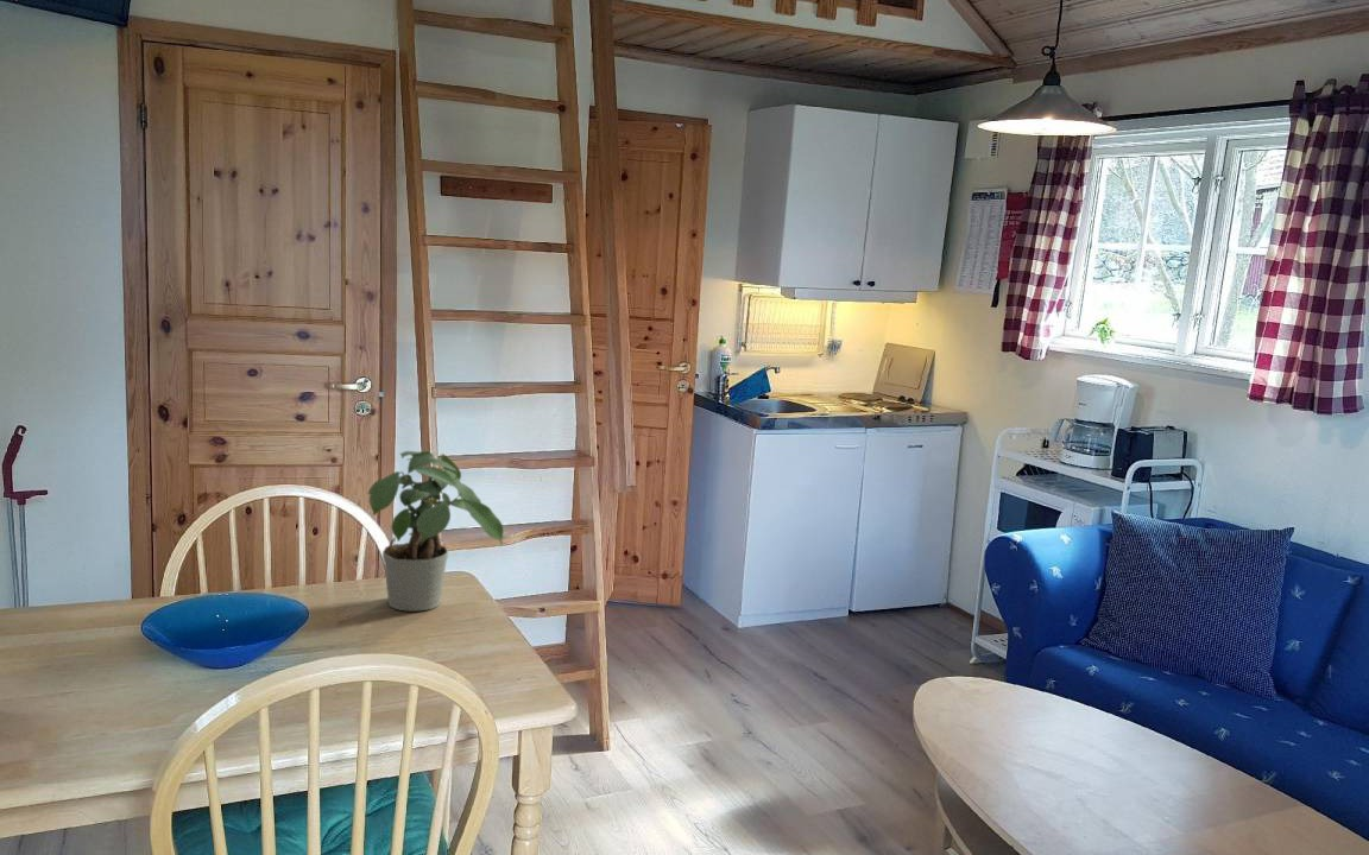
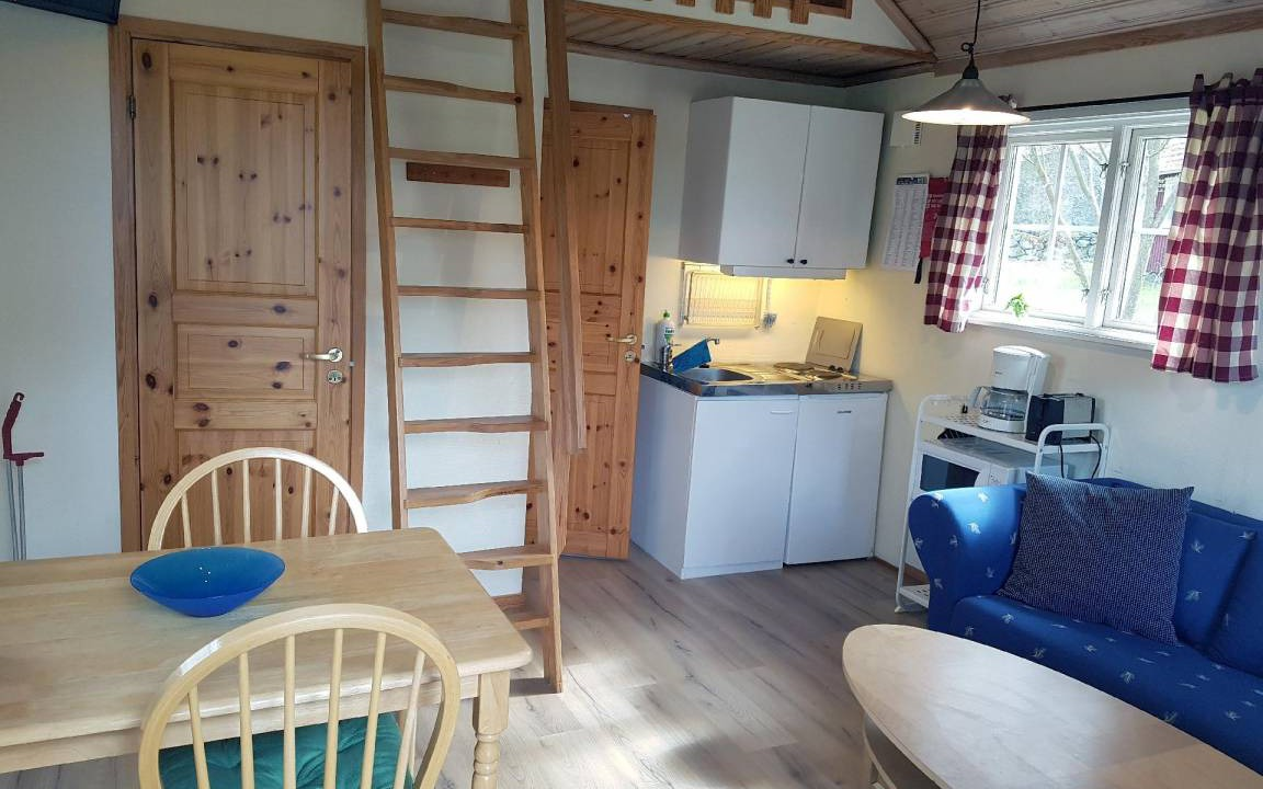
- potted plant (428, 531)
